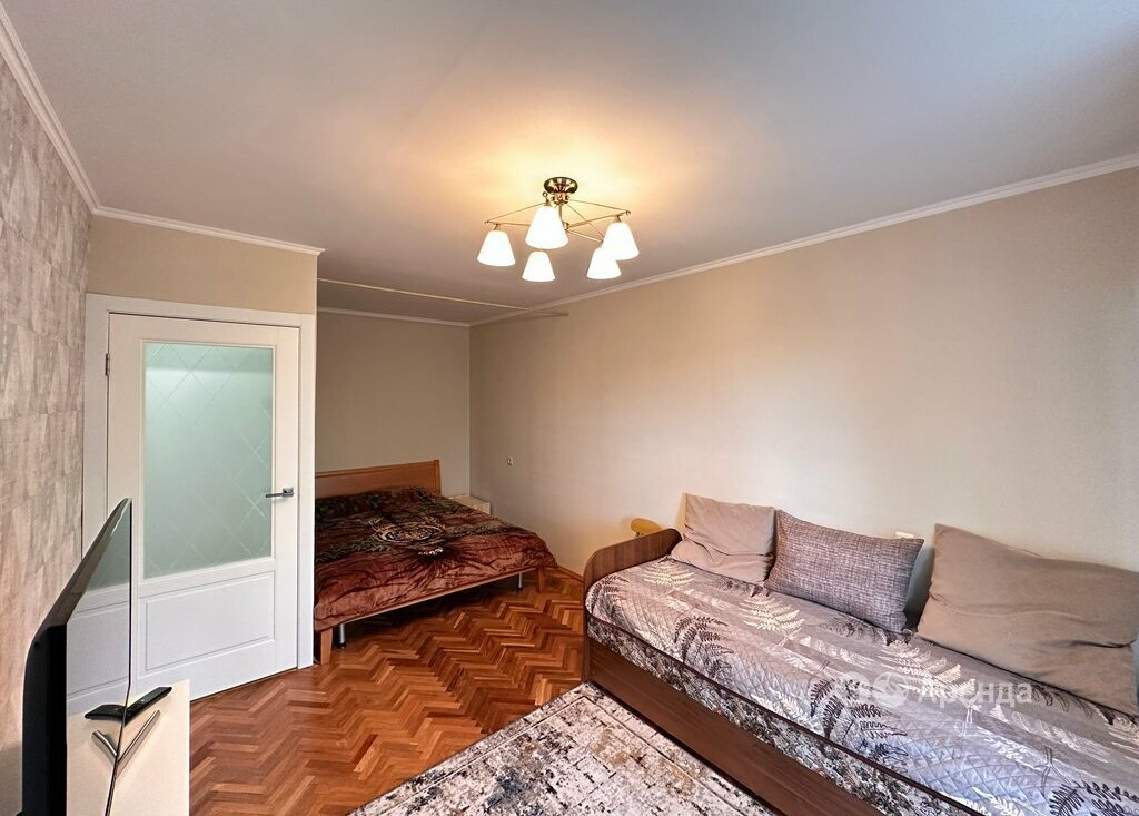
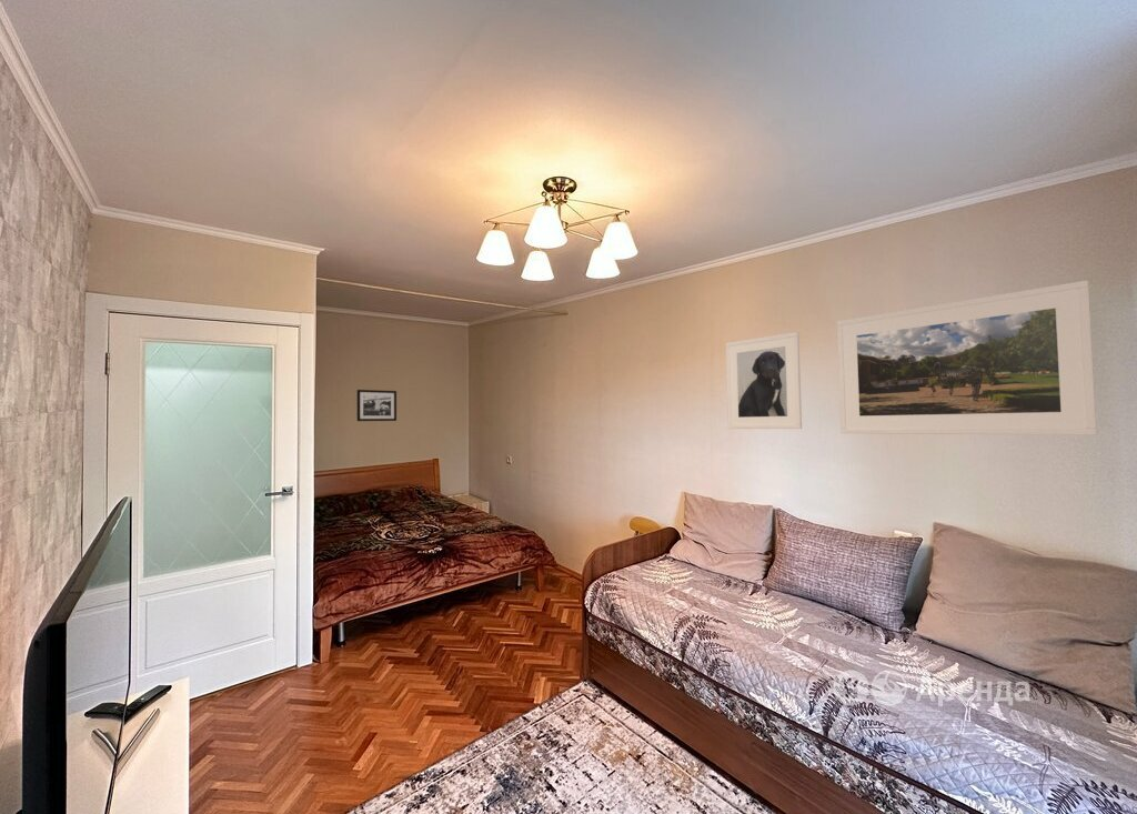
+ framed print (945, 369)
+ picture frame (376, 405)
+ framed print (761, 383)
